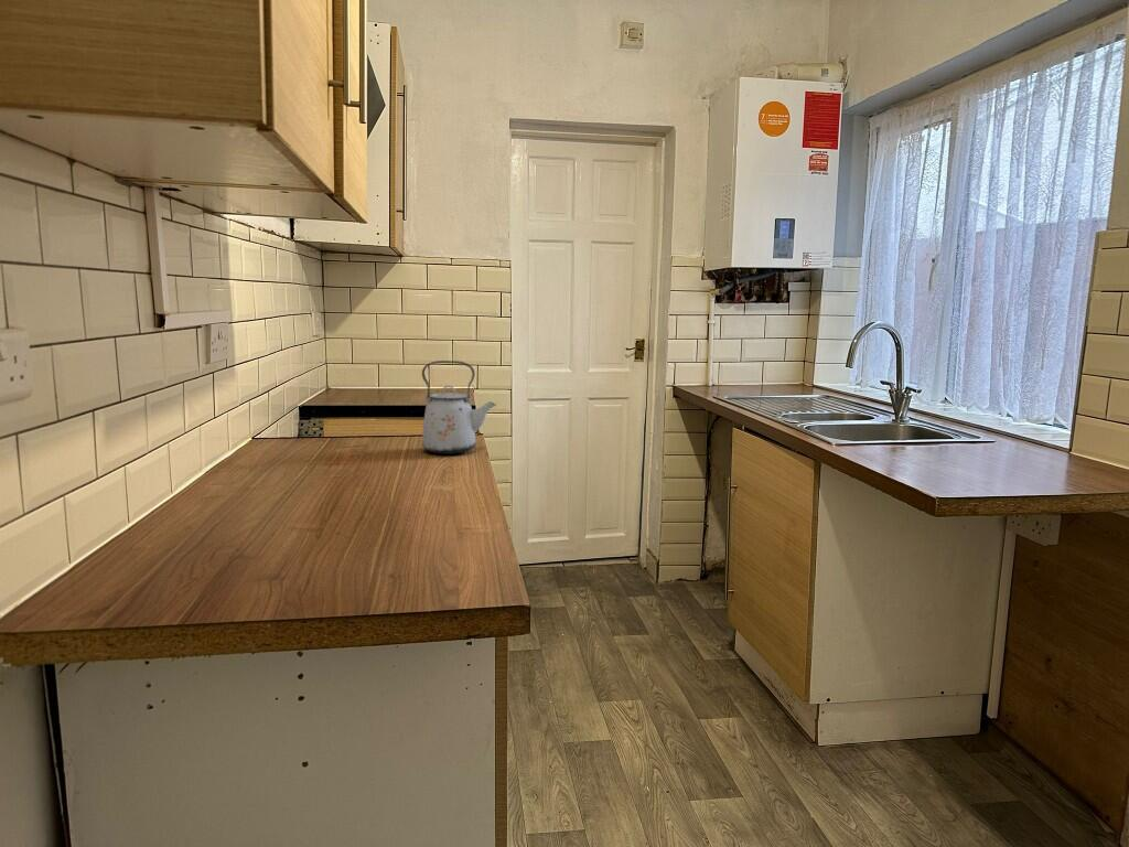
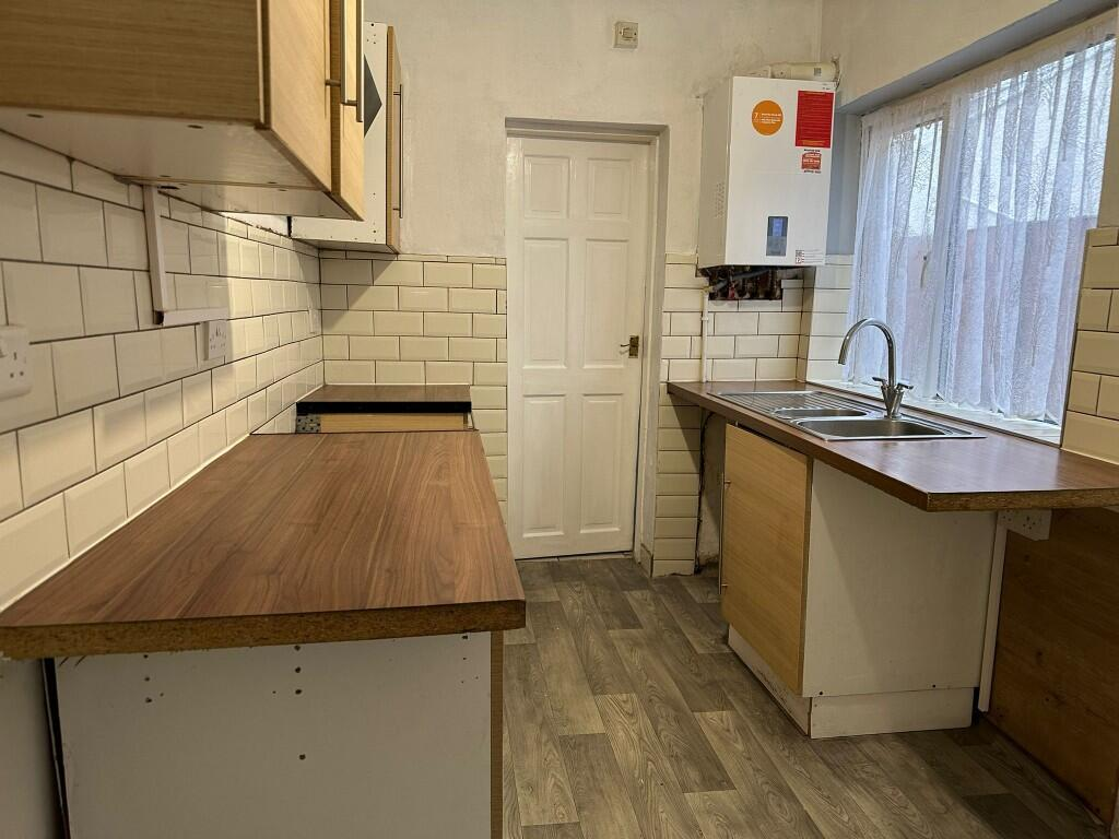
- kettle (459, 406)
